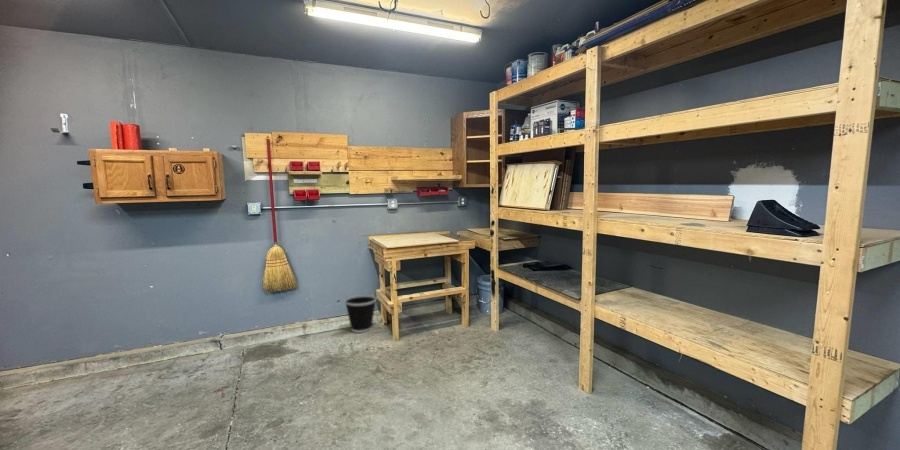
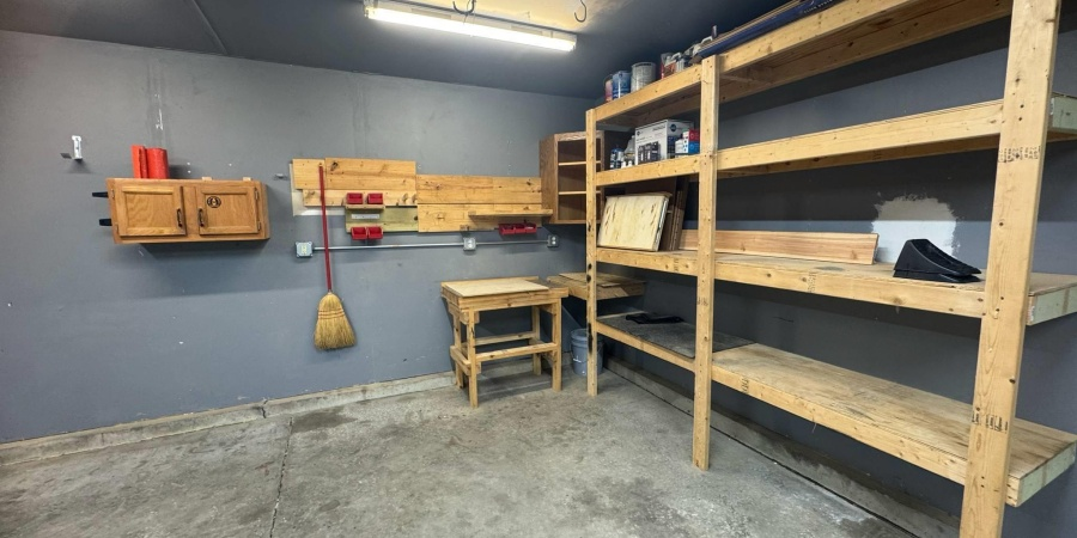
- wastebasket (361, 314)
